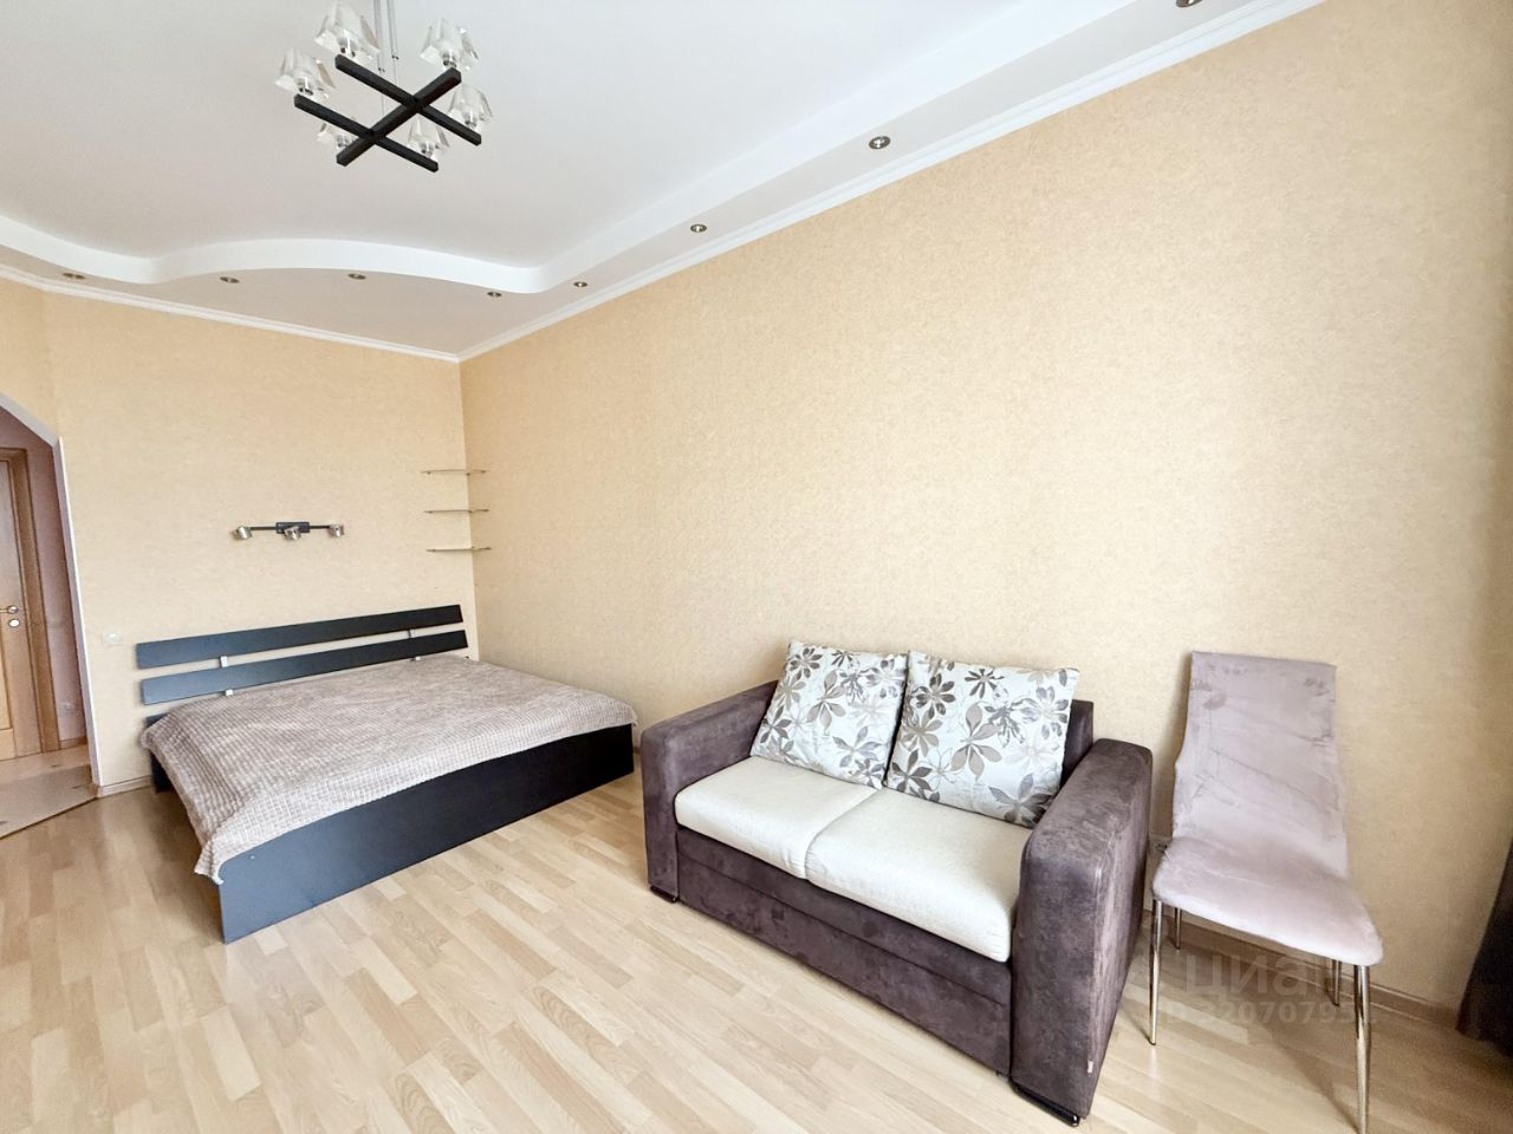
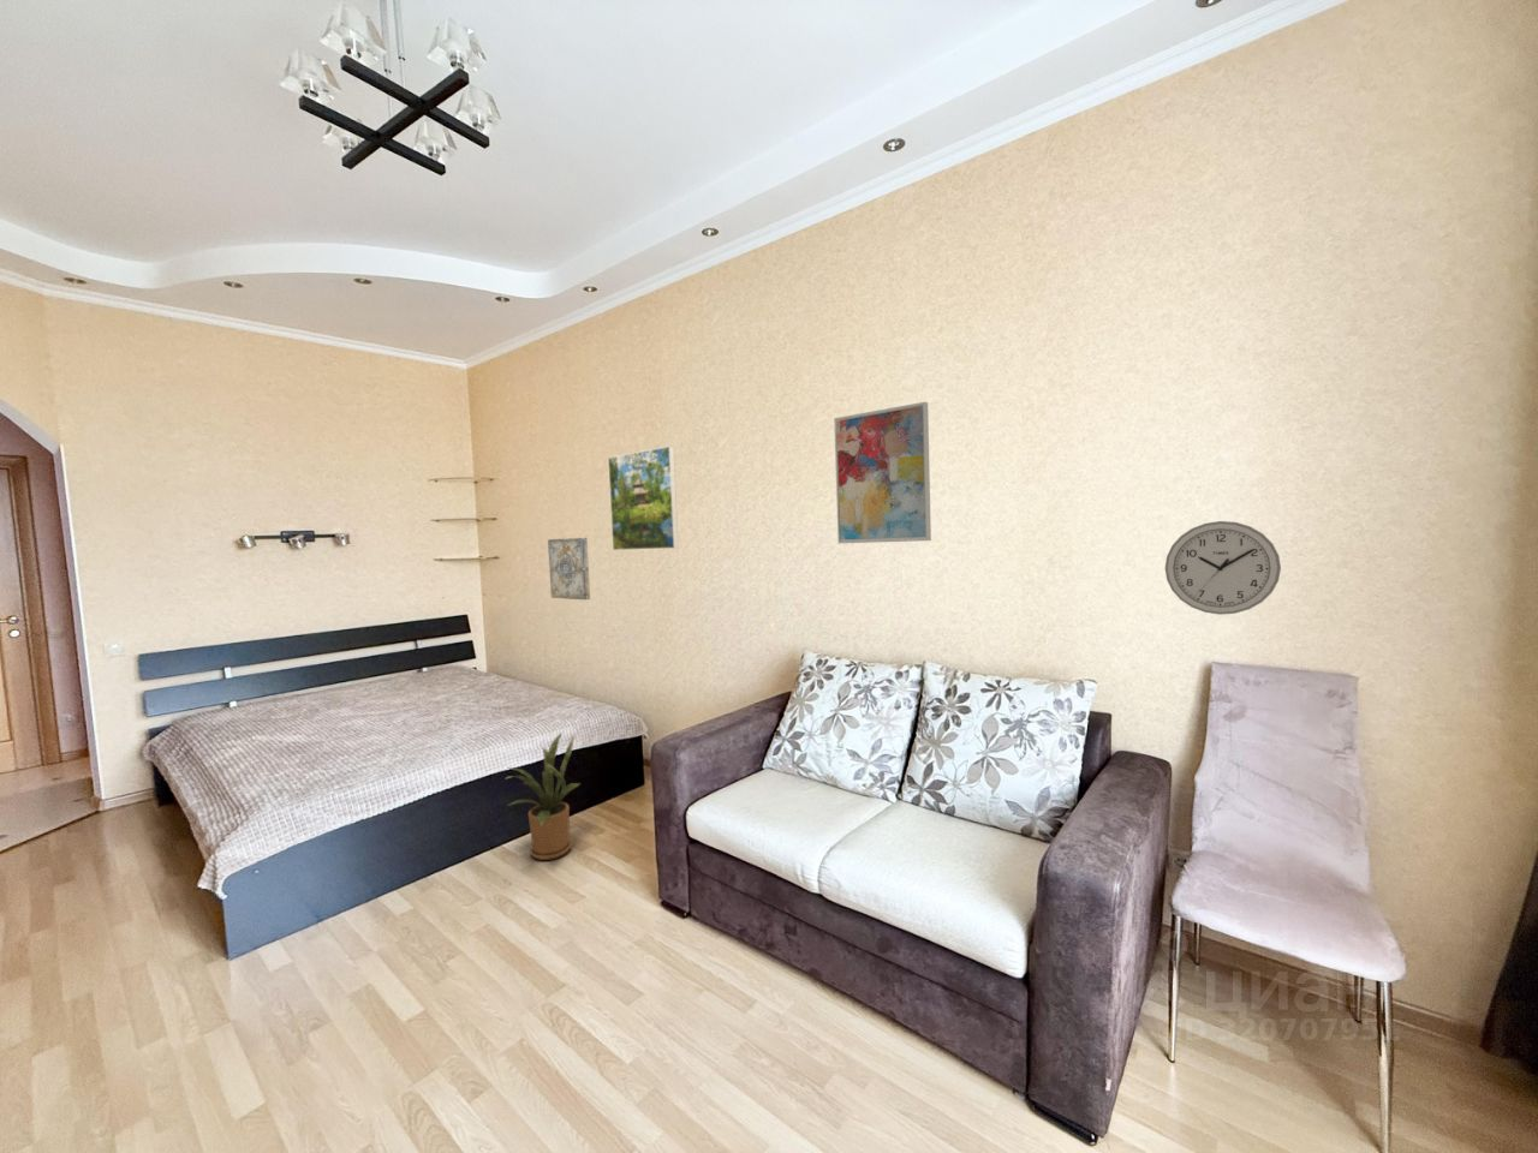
+ wall art (879, 477)
+ house plant (541, 796)
+ wall art (568, 568)
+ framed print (642, 501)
+ wall clock (1220, 568)
